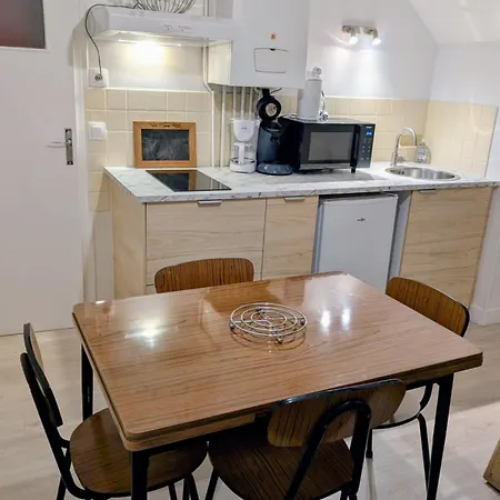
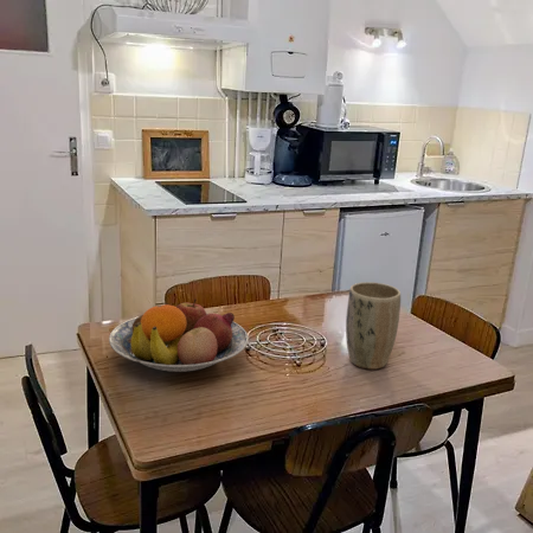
+ plant pot (371, 326)
+ fruit bowl (179, 330)
